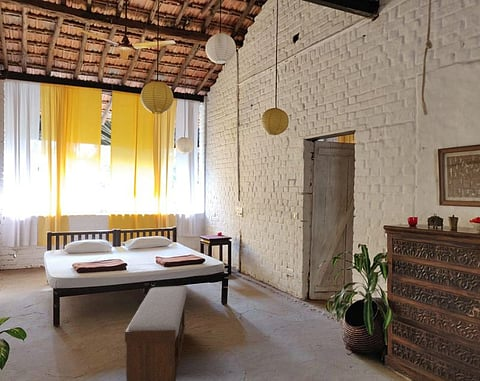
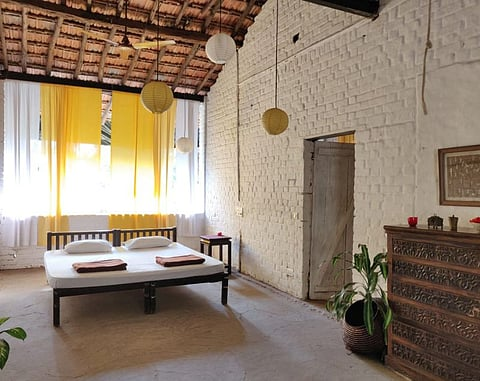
- bench (161, 329)
